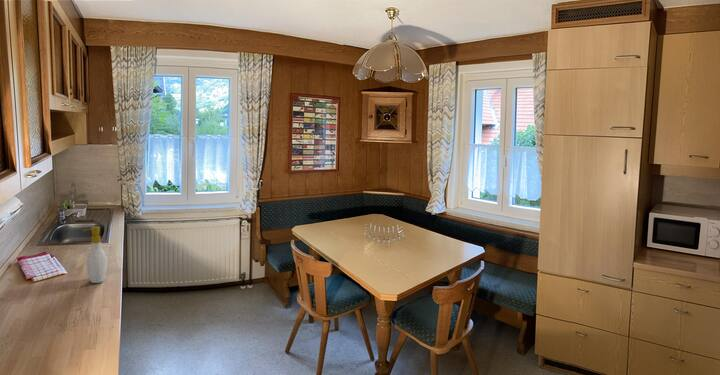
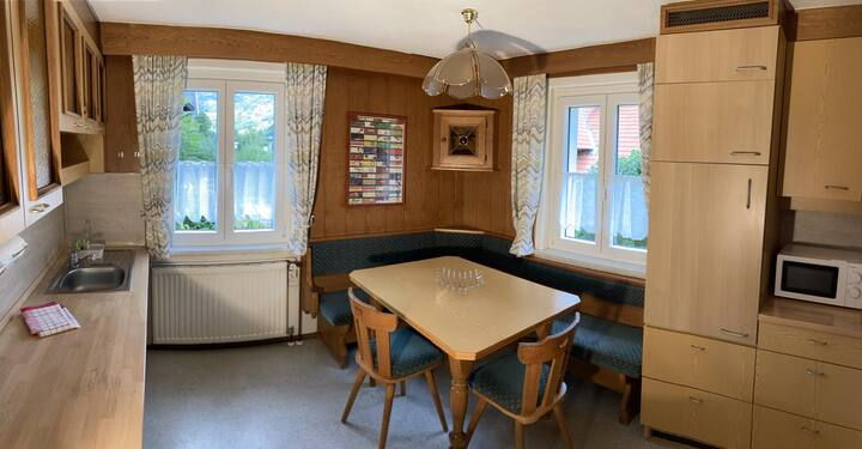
- soap bottle (95, 254)
